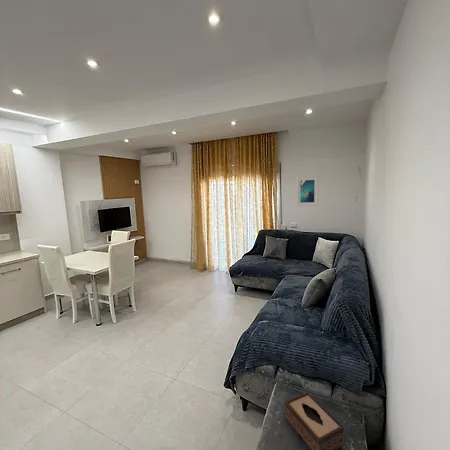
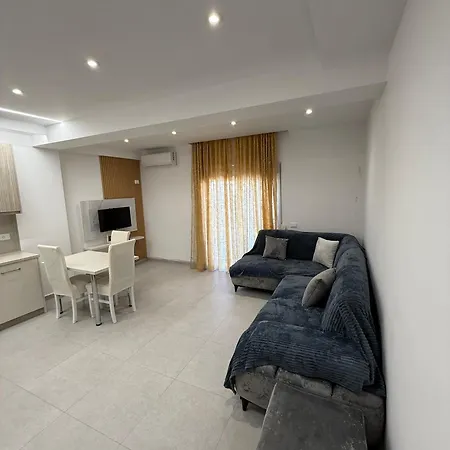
- tissue box (312, 422)
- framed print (307, 191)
